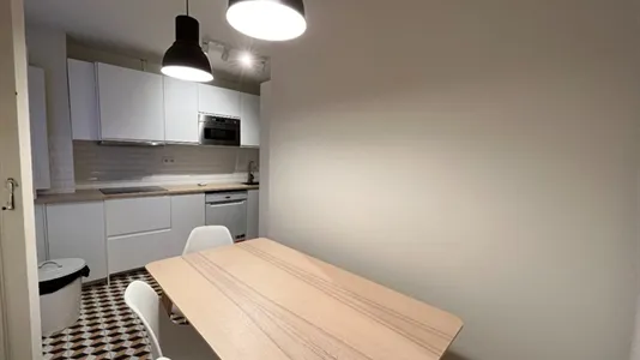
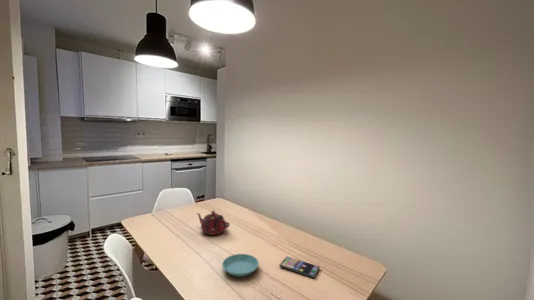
+ teapot (212, 221)
+ smartphone (299, 266)
+ saucer (240, 266)
